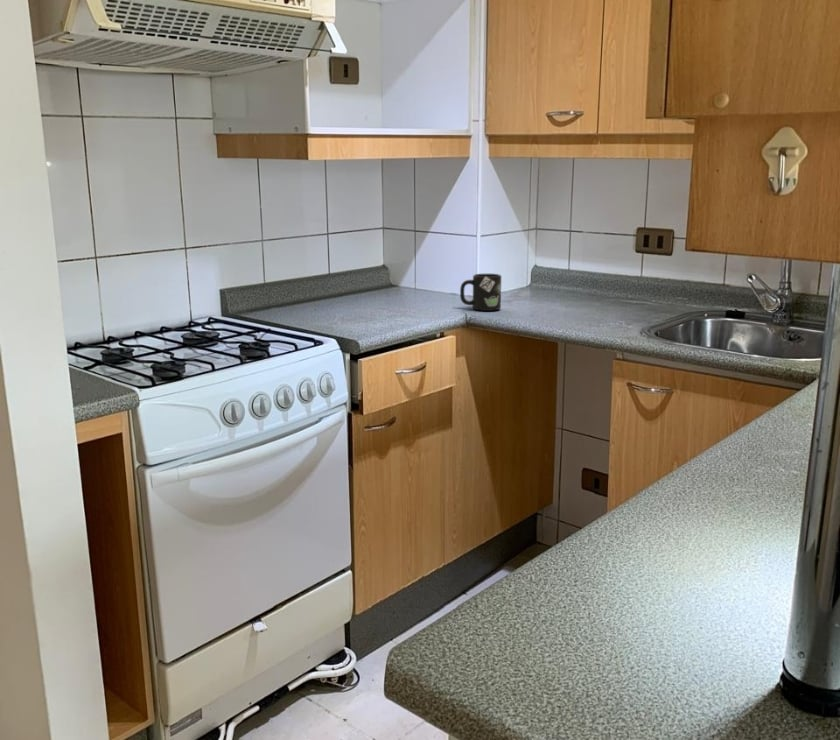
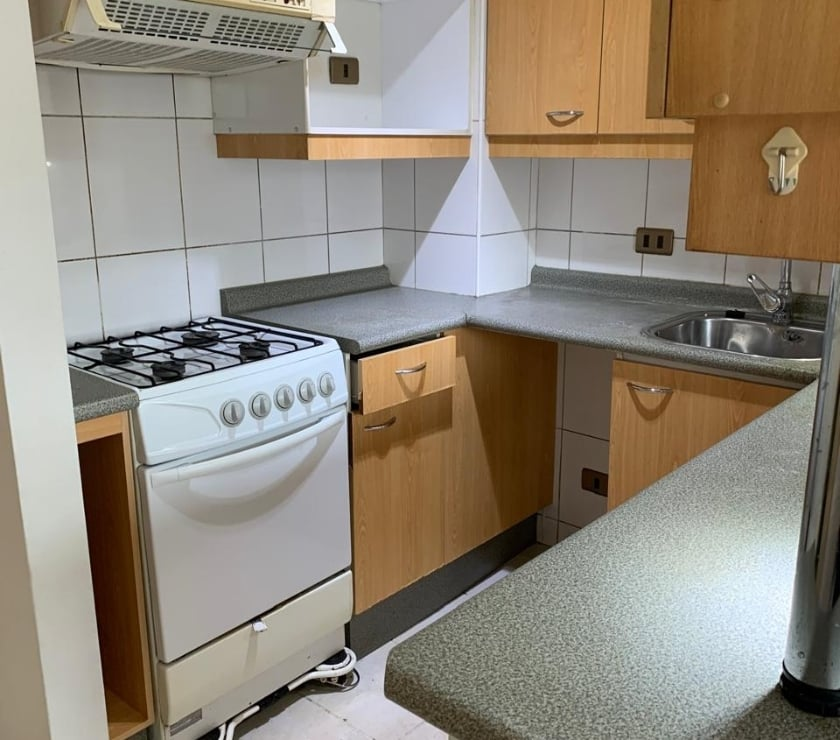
- mug (480, 291)
